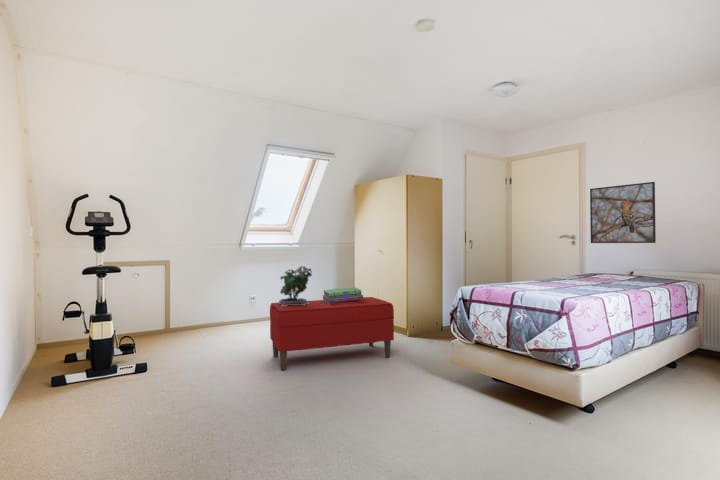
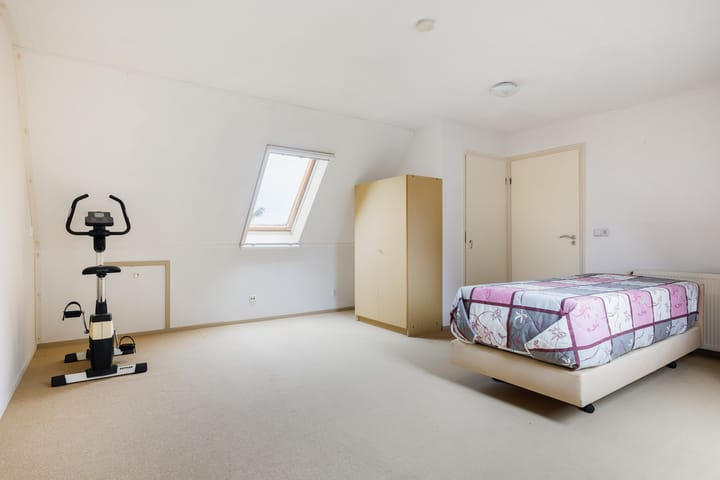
- potted plant (295, 283)
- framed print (620, 214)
- stack of books (342, 295)
- bench (331, 329)
